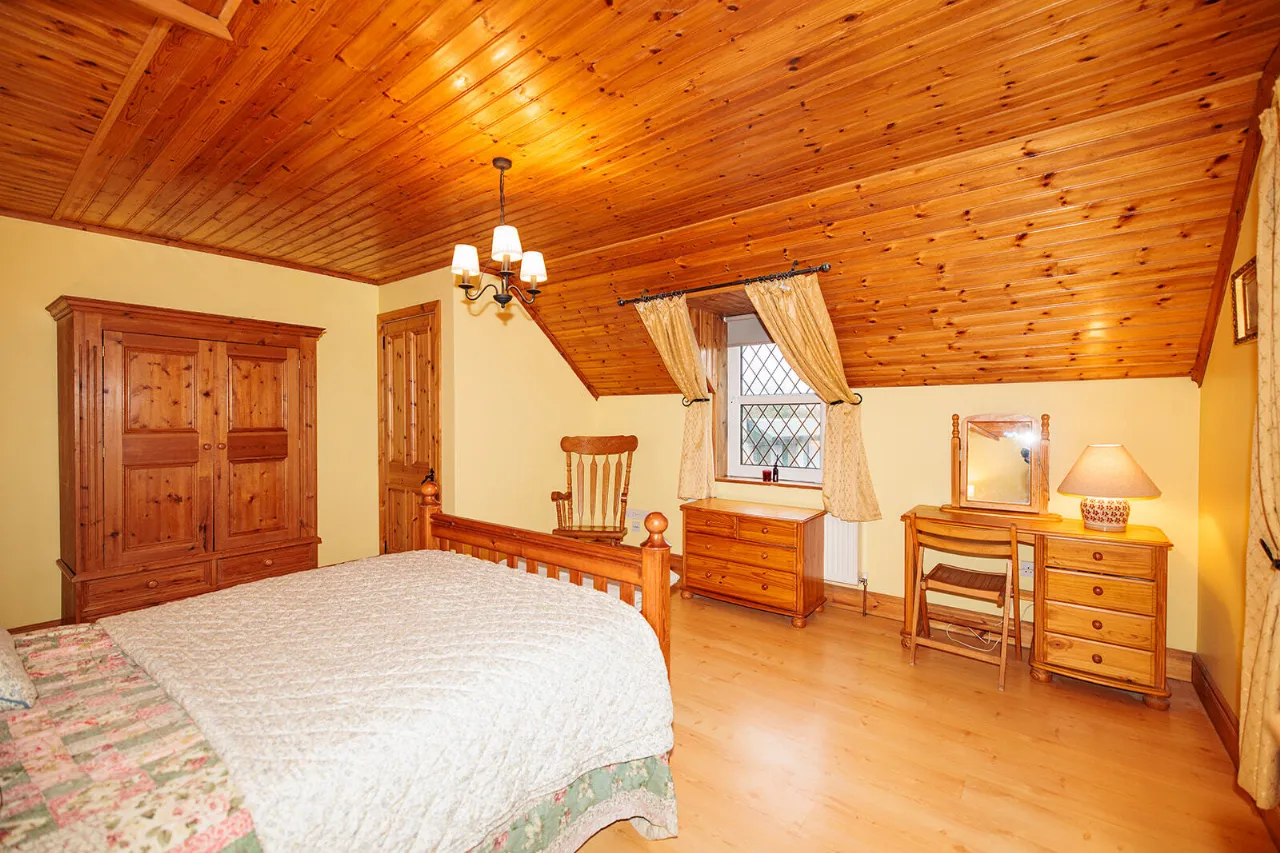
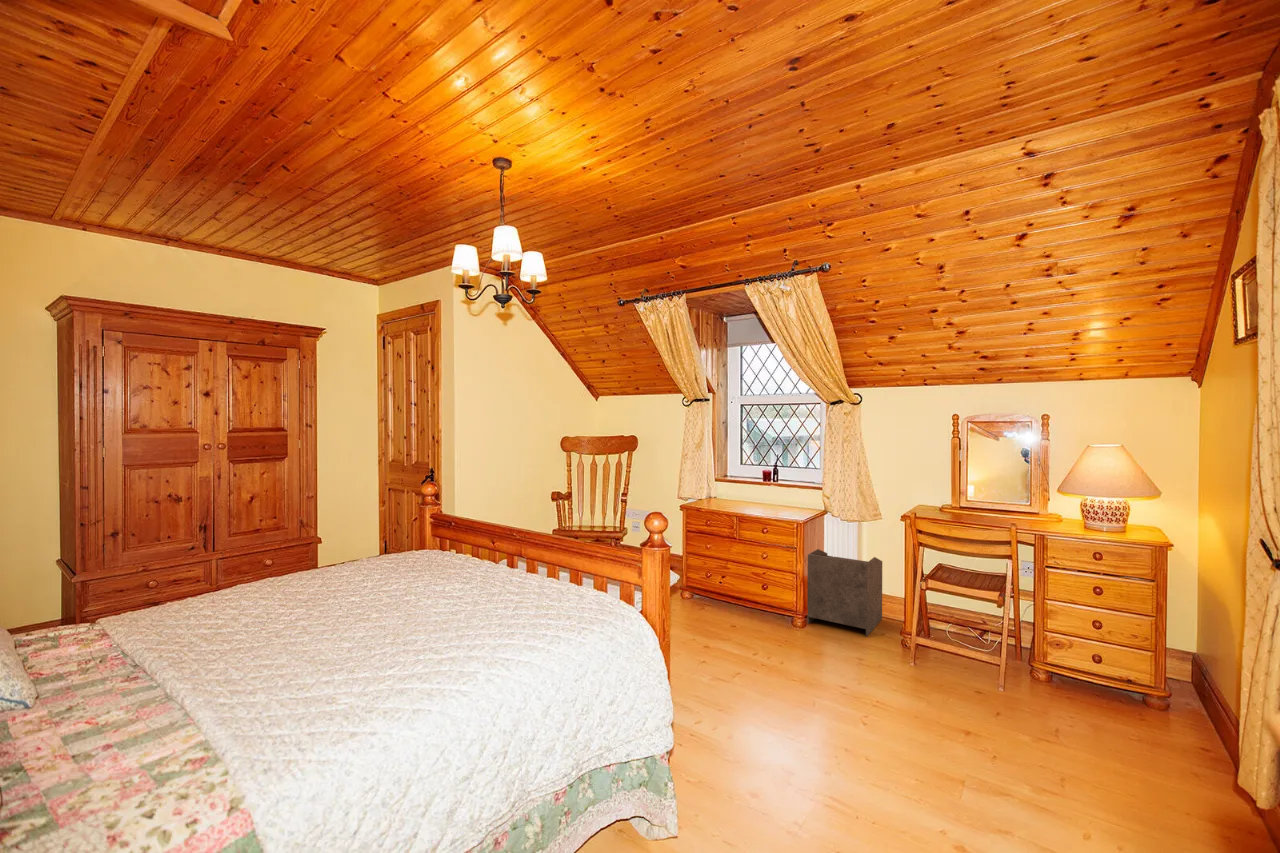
+ waste basket (845, 586)
